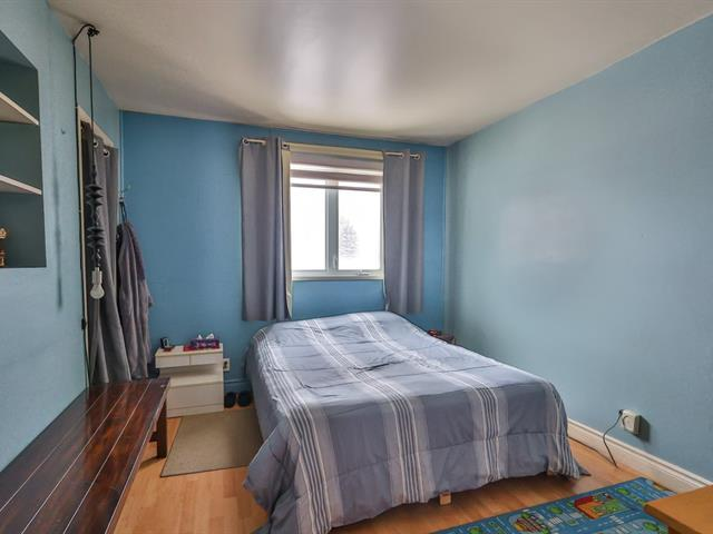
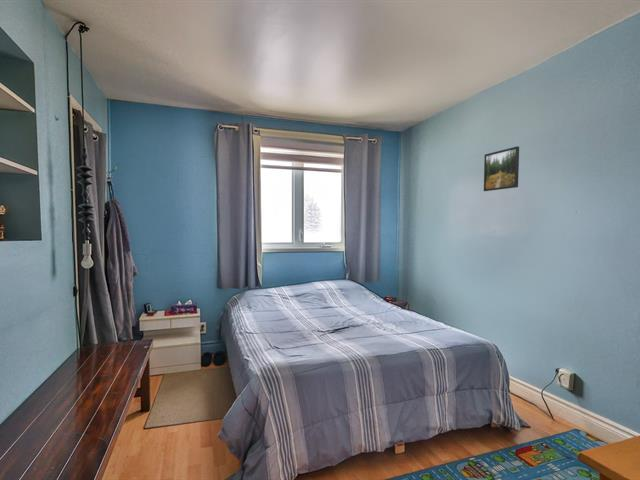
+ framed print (500, 170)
